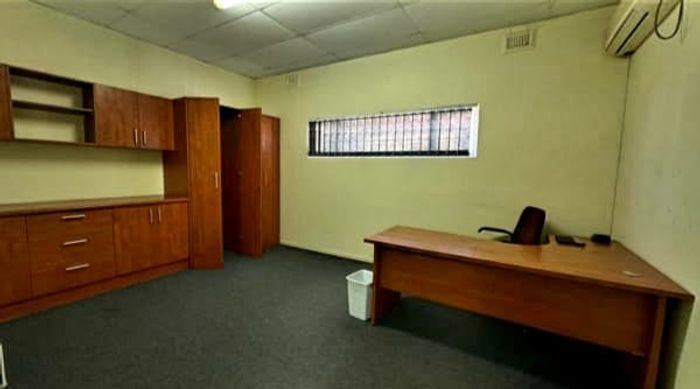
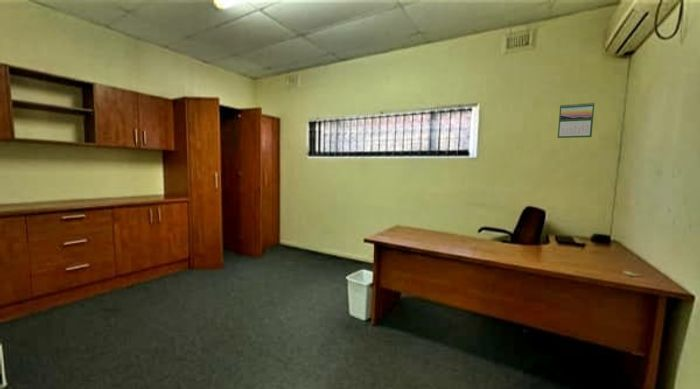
+ calendar (575, 120)
